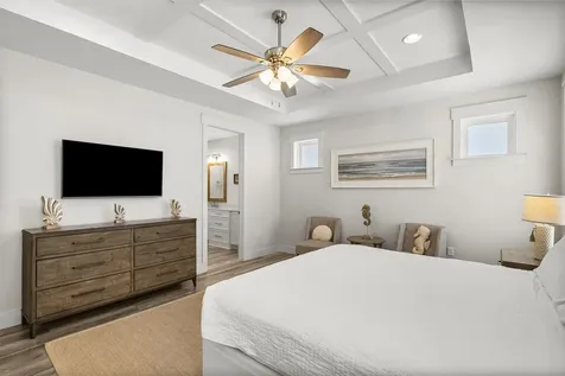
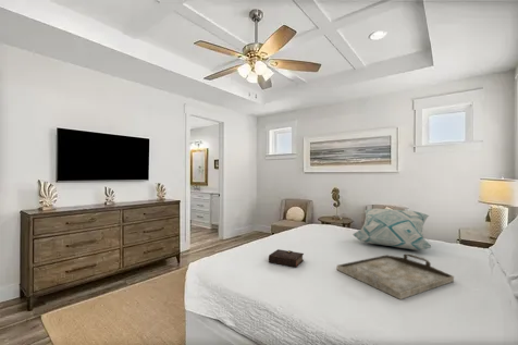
+ book (291, 258)
+ decorative pillow (392, 226)
+ serving tray (392, 268)
